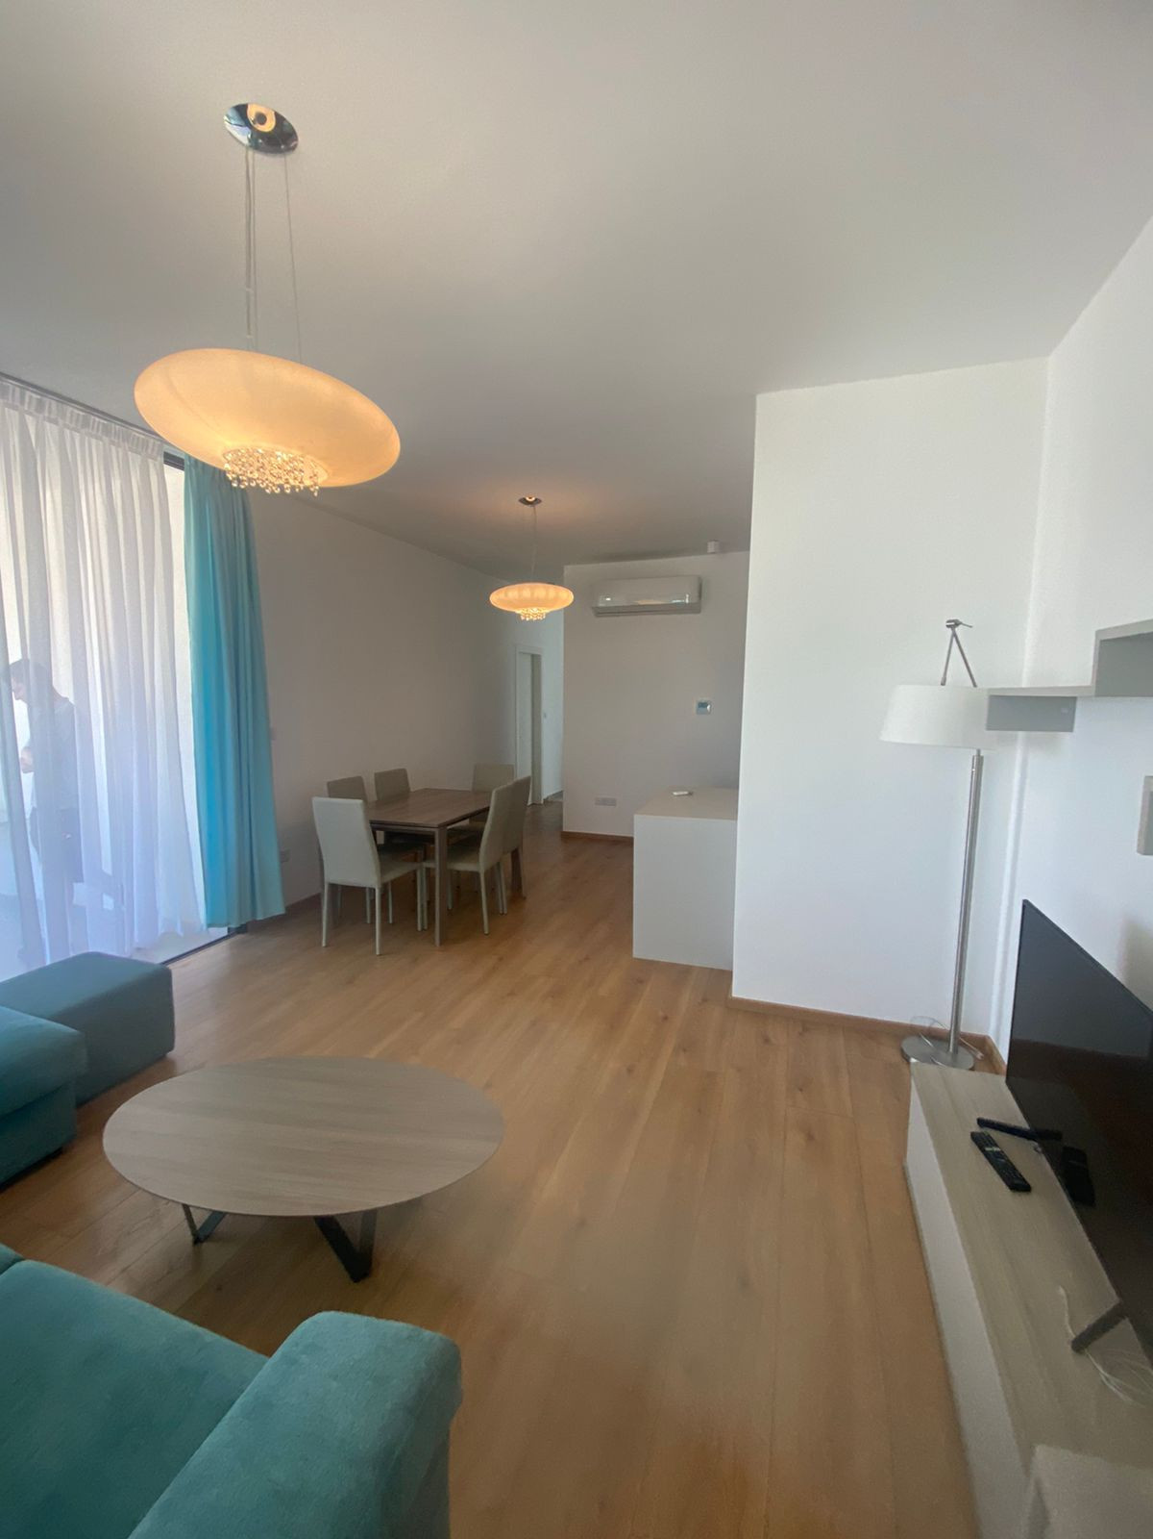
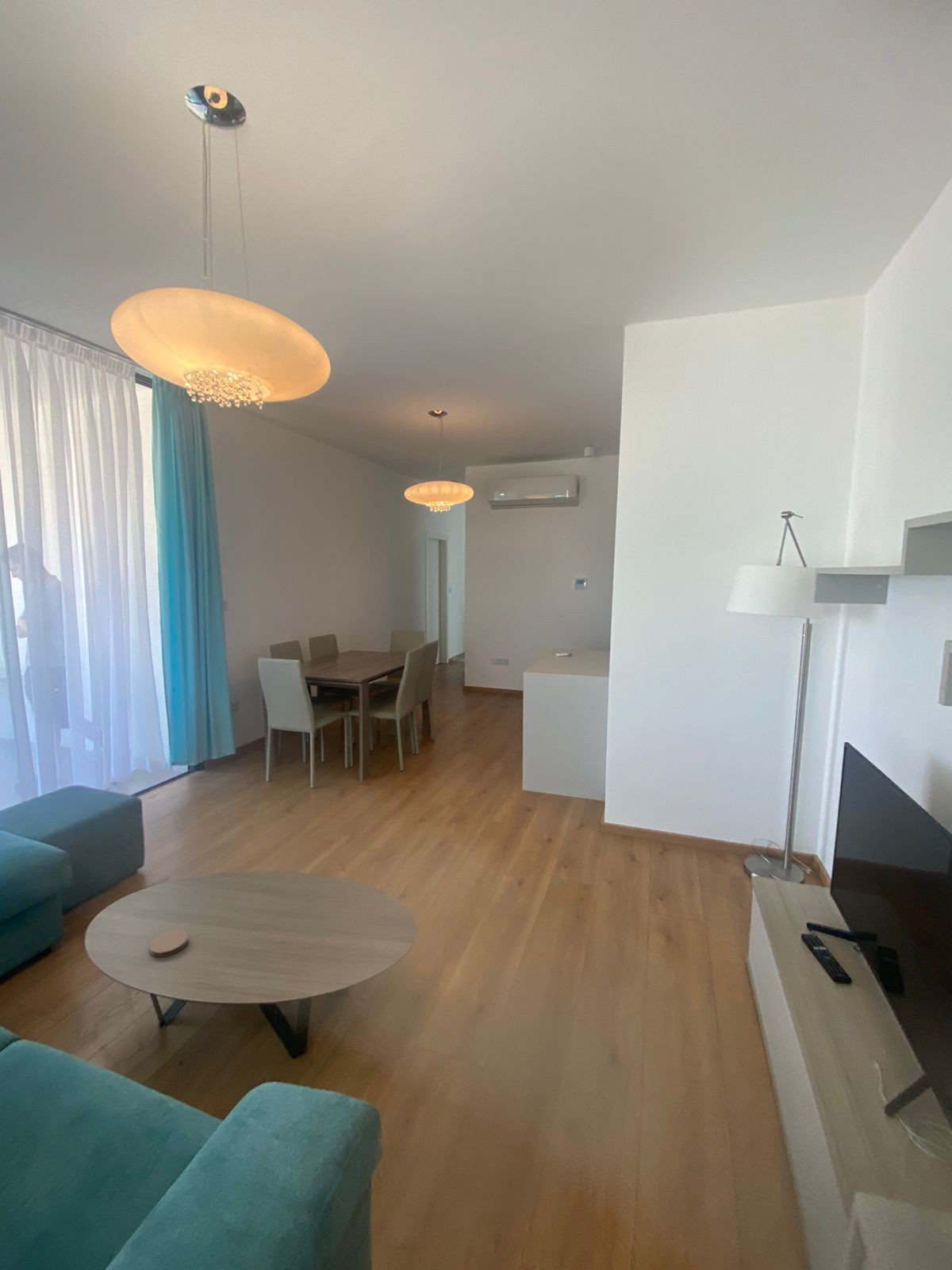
+ coaster (169, 942)
